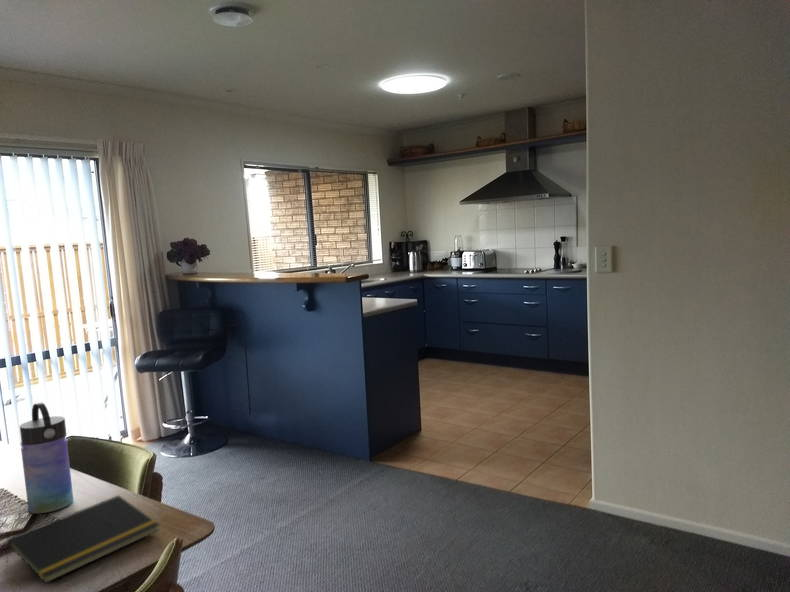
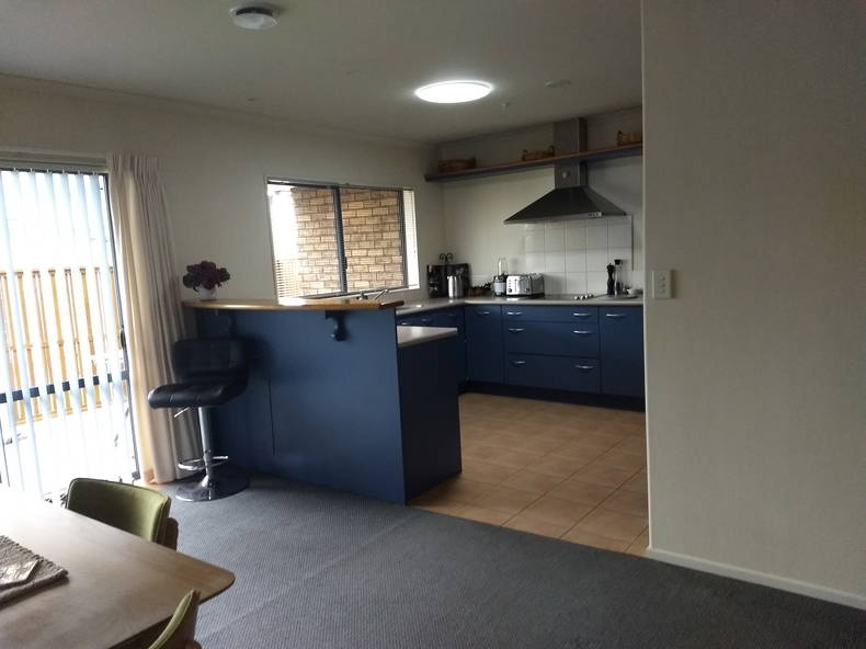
- notepad (86, 534)
- water bottle (45, 454)
